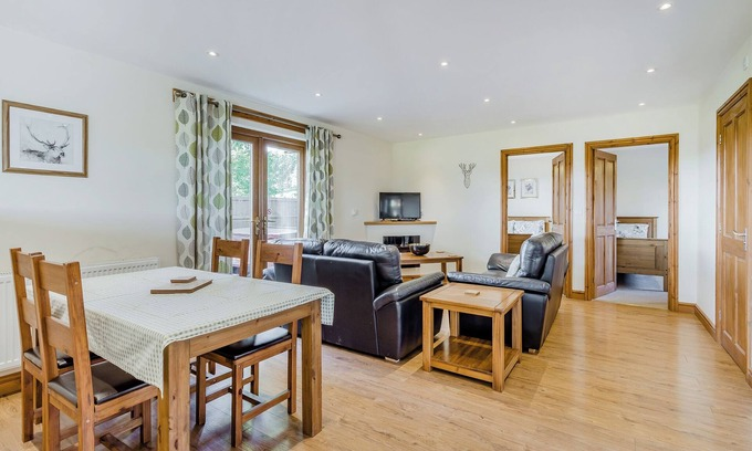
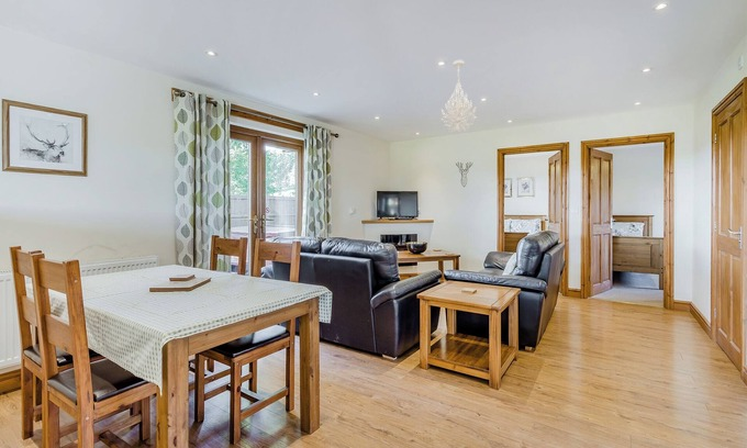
+ chandelier (458, 97)
